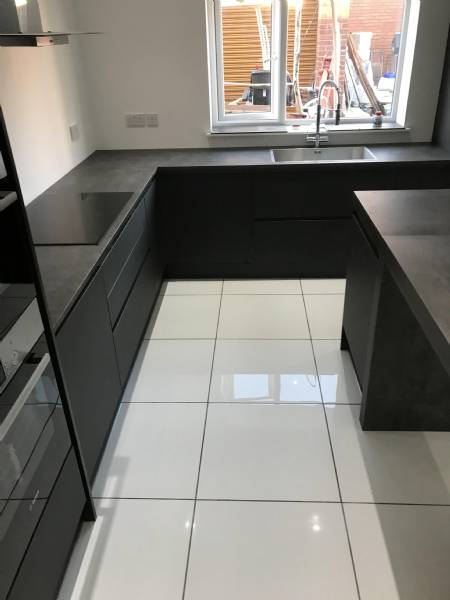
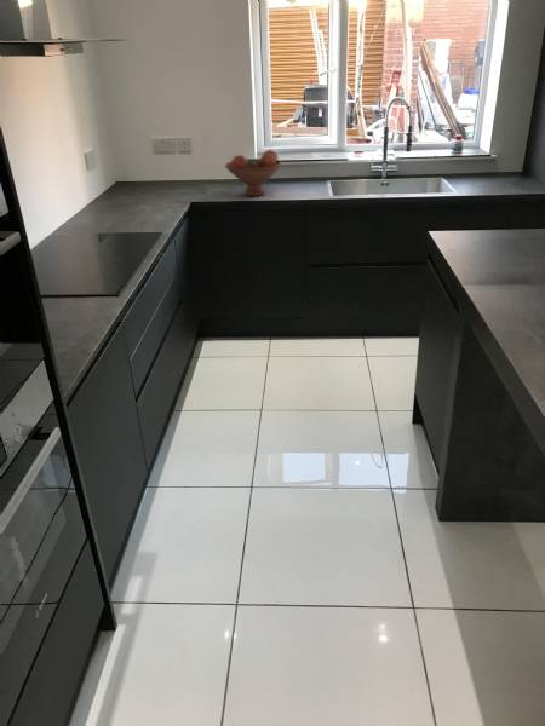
+ fruit bowl (253, 172)
